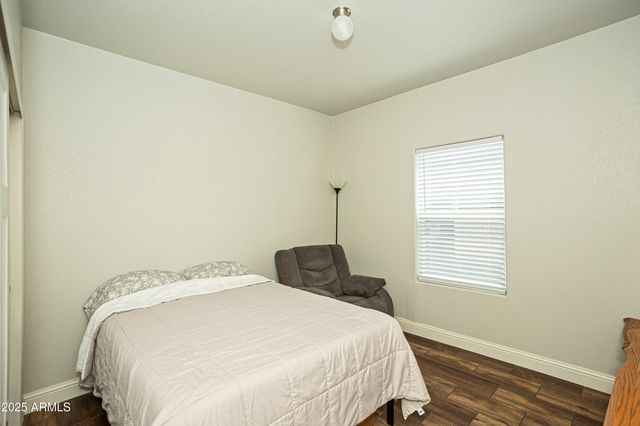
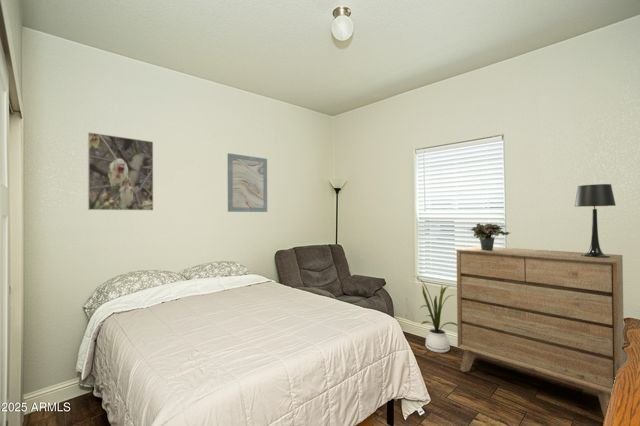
+ house plant (434, 312)
+ wall art (248, 184)
+ dresser (533, 317)
+ potted plant (486, 236)
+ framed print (122, 173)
+ table lamp (594, 220)
